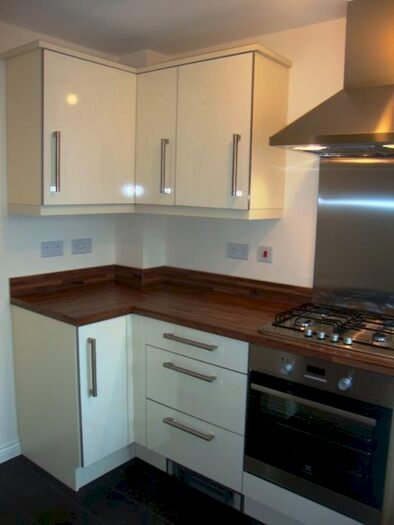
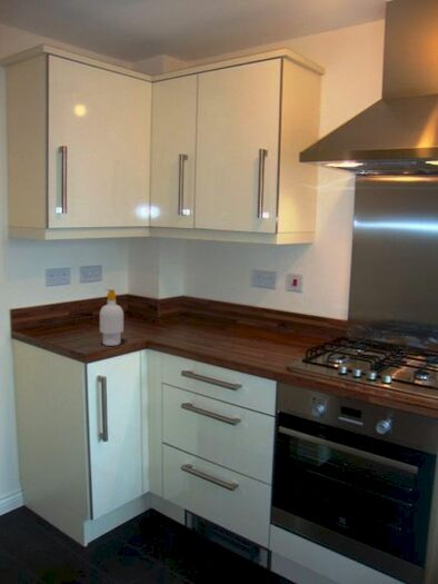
+ soap bottle (111, 317)
